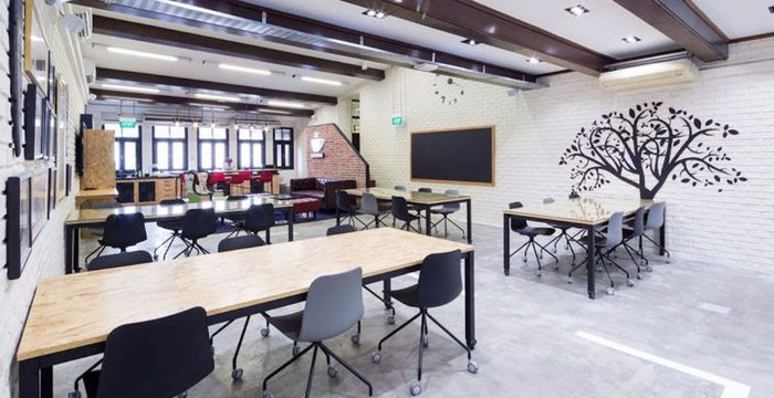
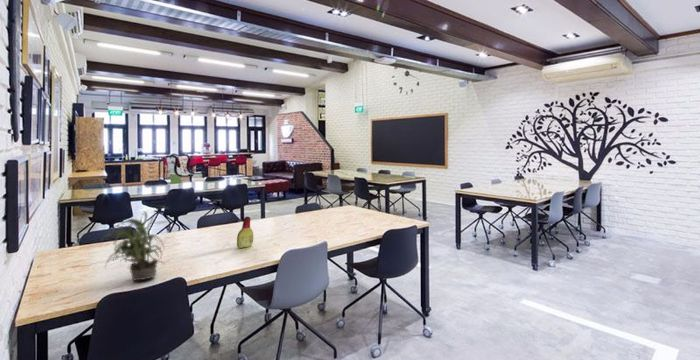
+ bottle (245, 231)
+ potted plant (138, 244)
